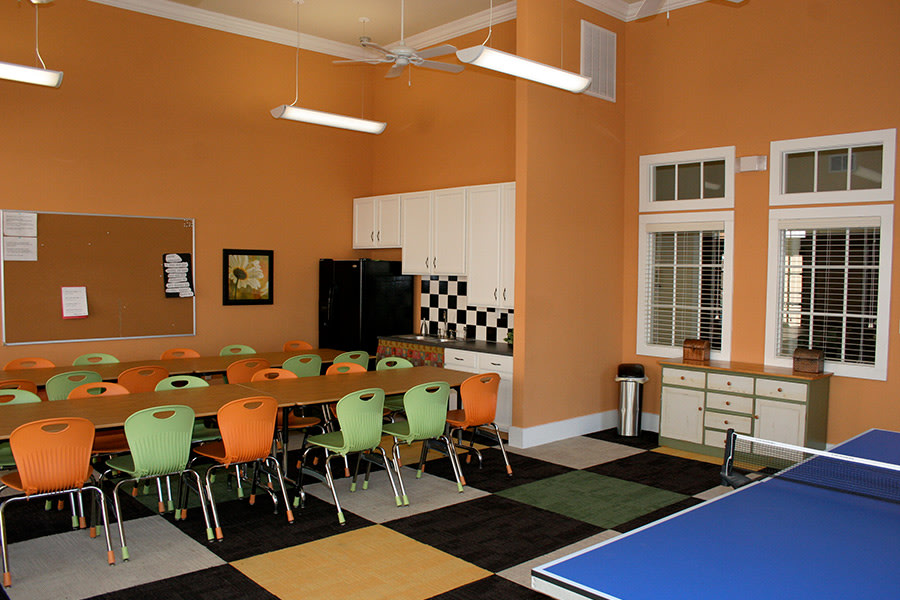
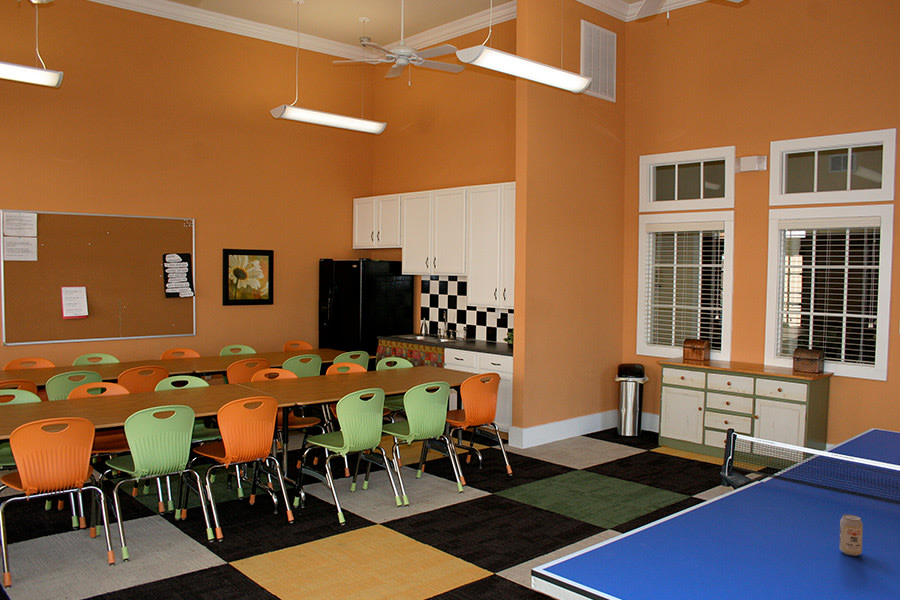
+ beverage can (851, 535)
